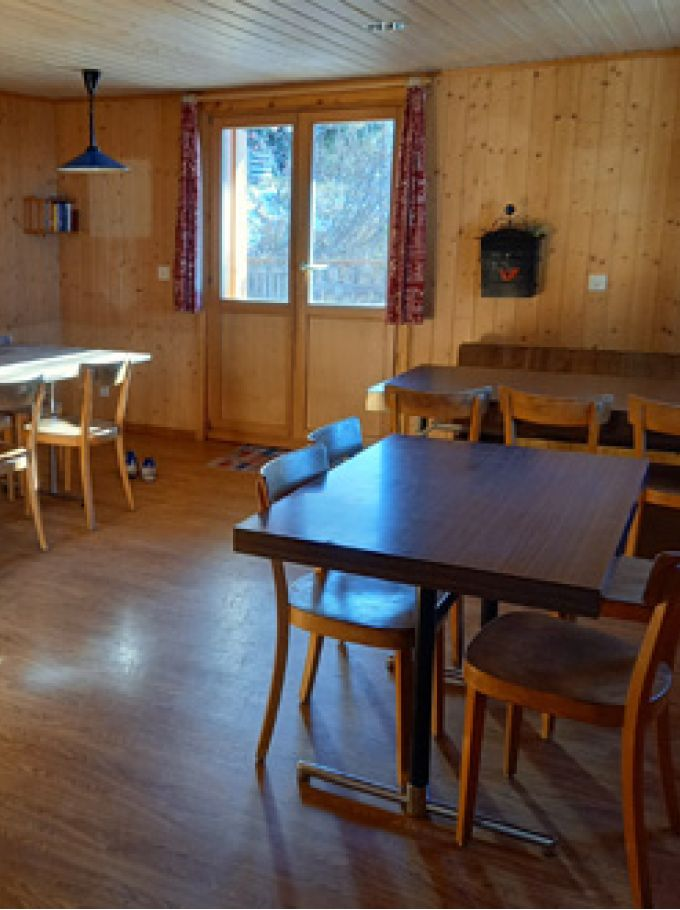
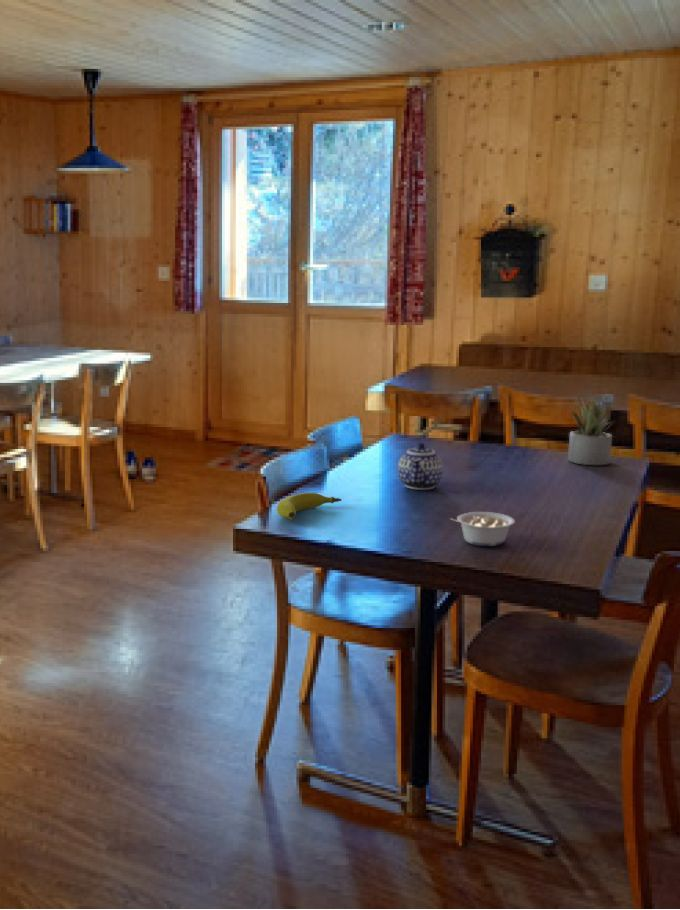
+ fruit (306, 506)
+ teapot (420, 464)
+ legume (484, 528)
+ succulent plant (591, 429)
